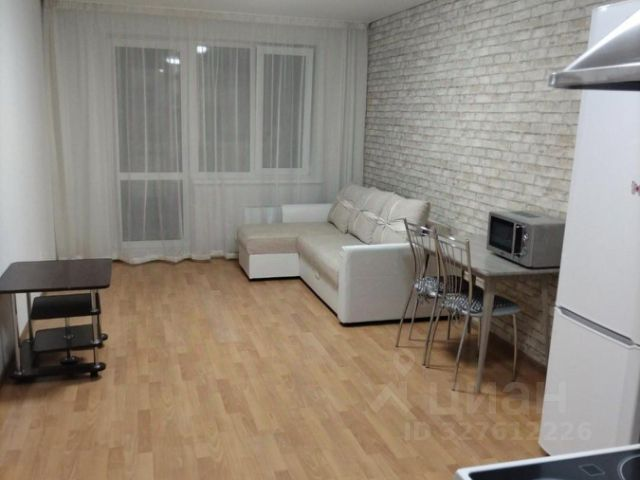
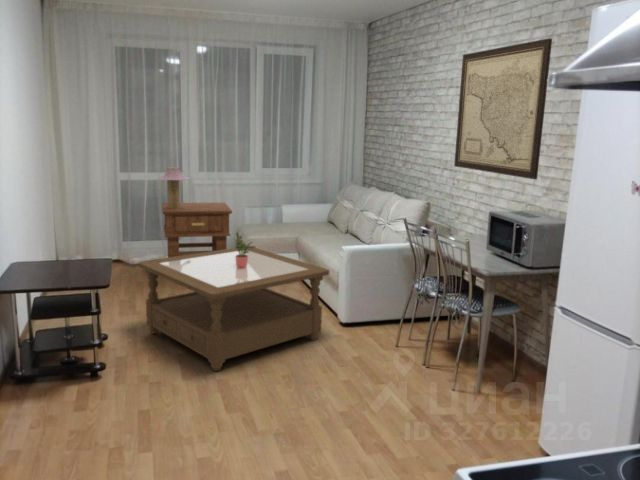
+ potted plant (247, 249)
+ wall art (496, 111)
+ coffee table (233, 301)
+ side table (196, 236)
+ table lamp (176, 187)
